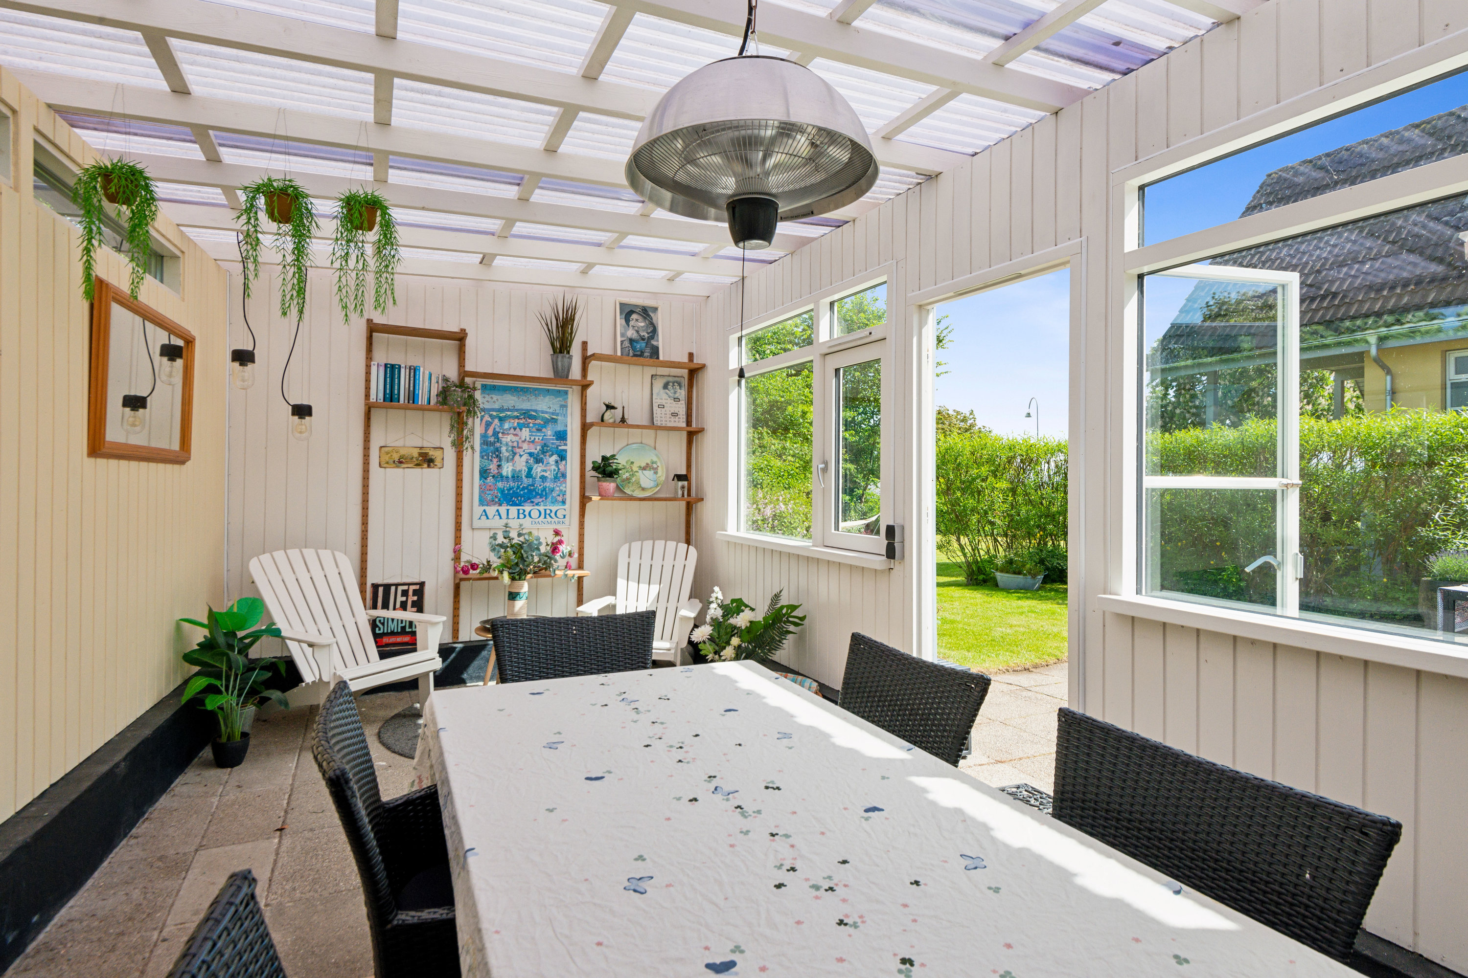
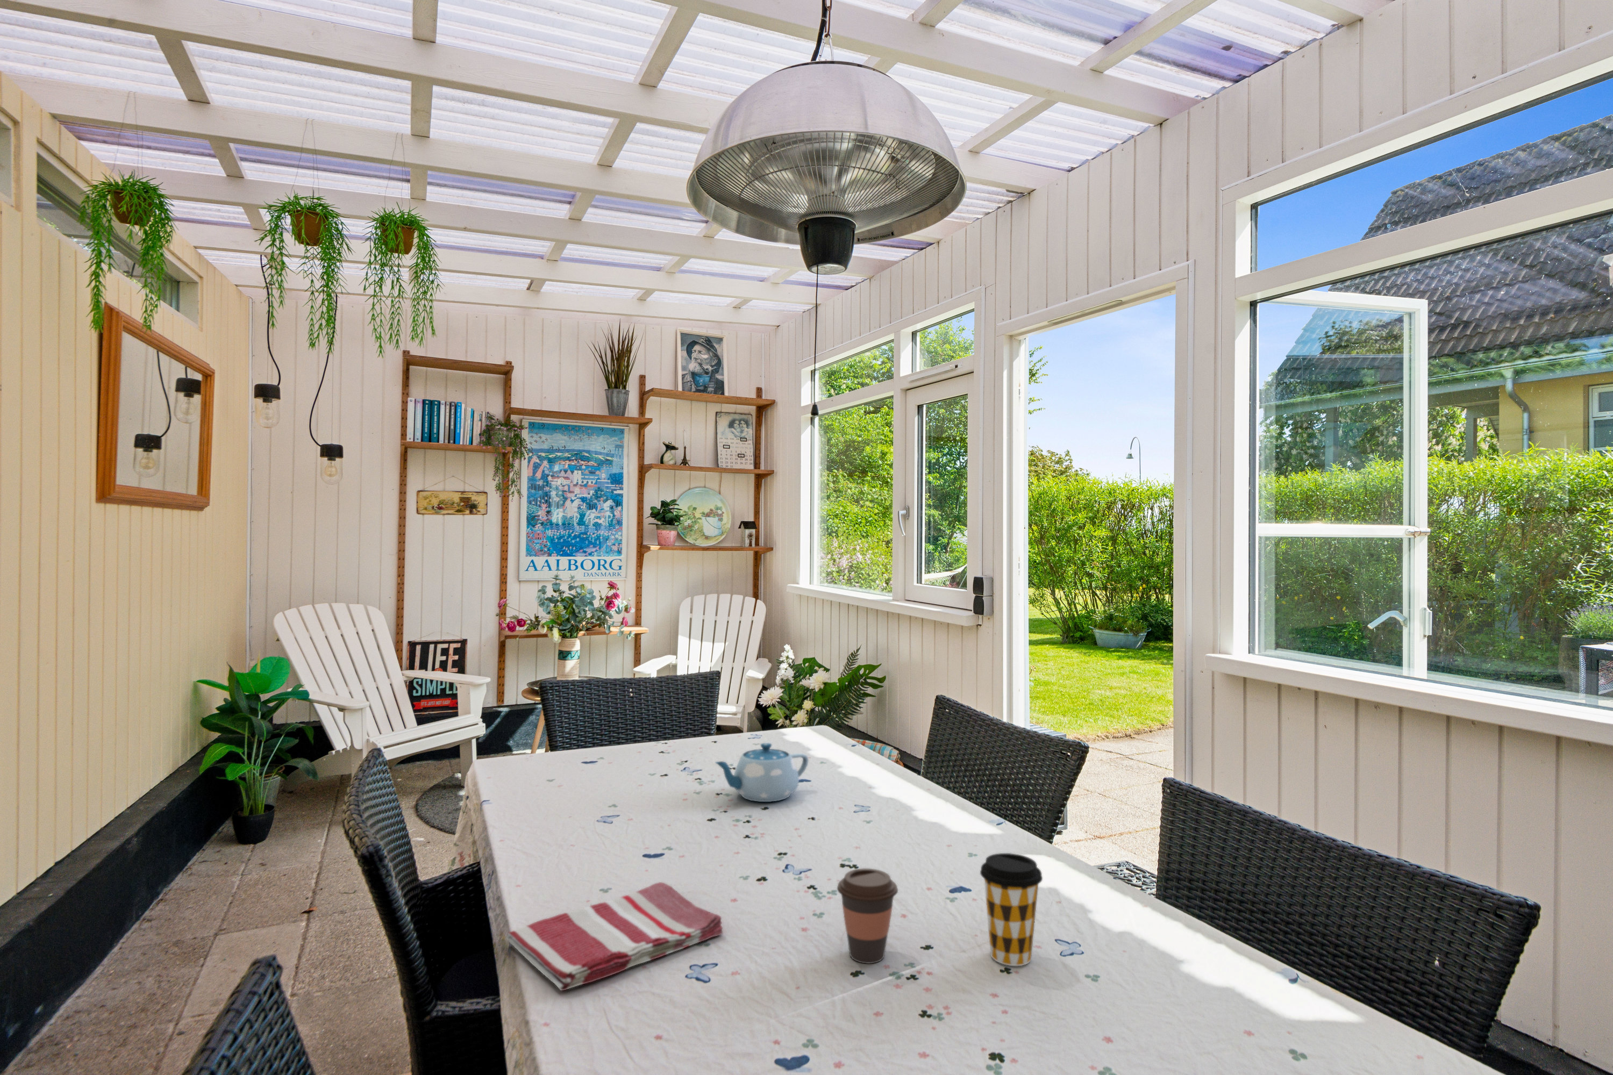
+ chinaware (762, 770)
+ dish towel (617, 929)
+ coffee cup (1011, 909)
+ coffee cup (868, 915)
